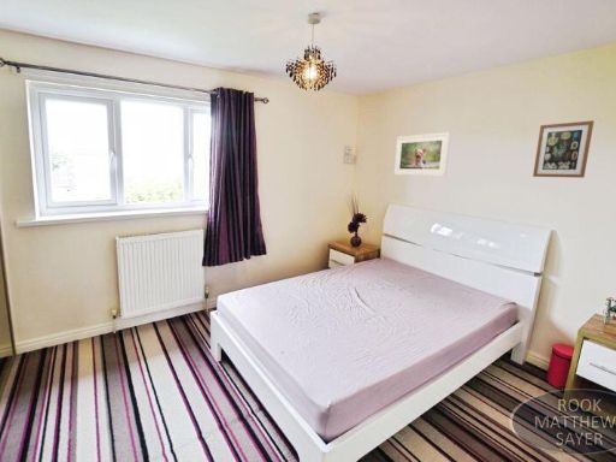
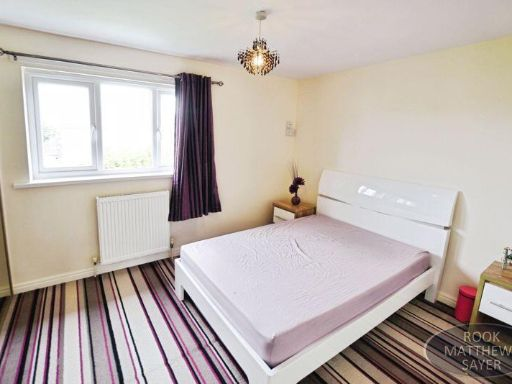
- wall art (561, 150)
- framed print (420, 155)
